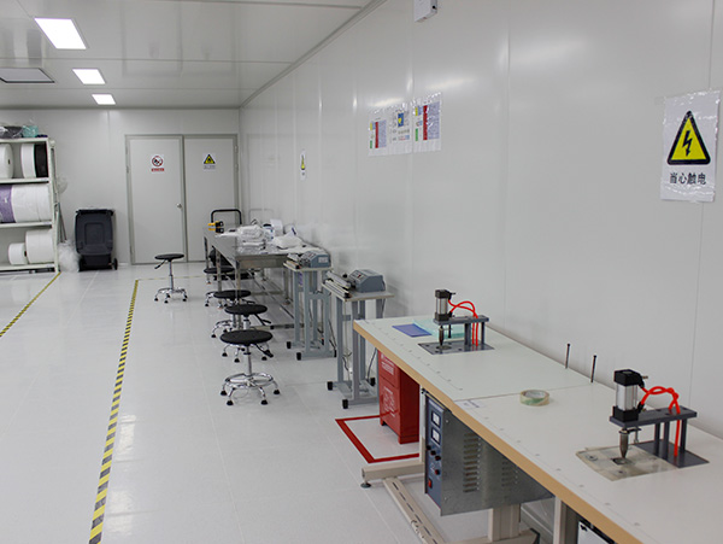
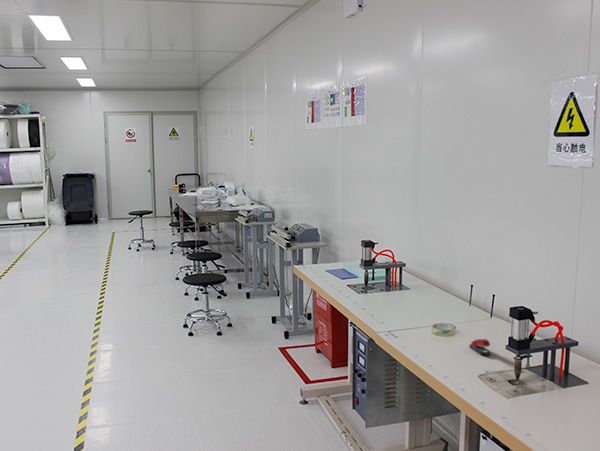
+ stapler (480, 344)
